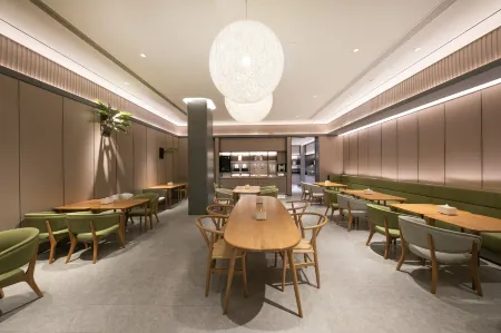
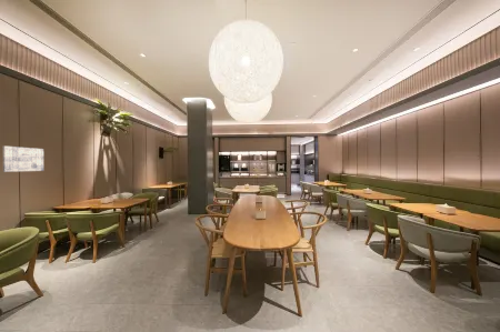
+ wall art (24, 159)
